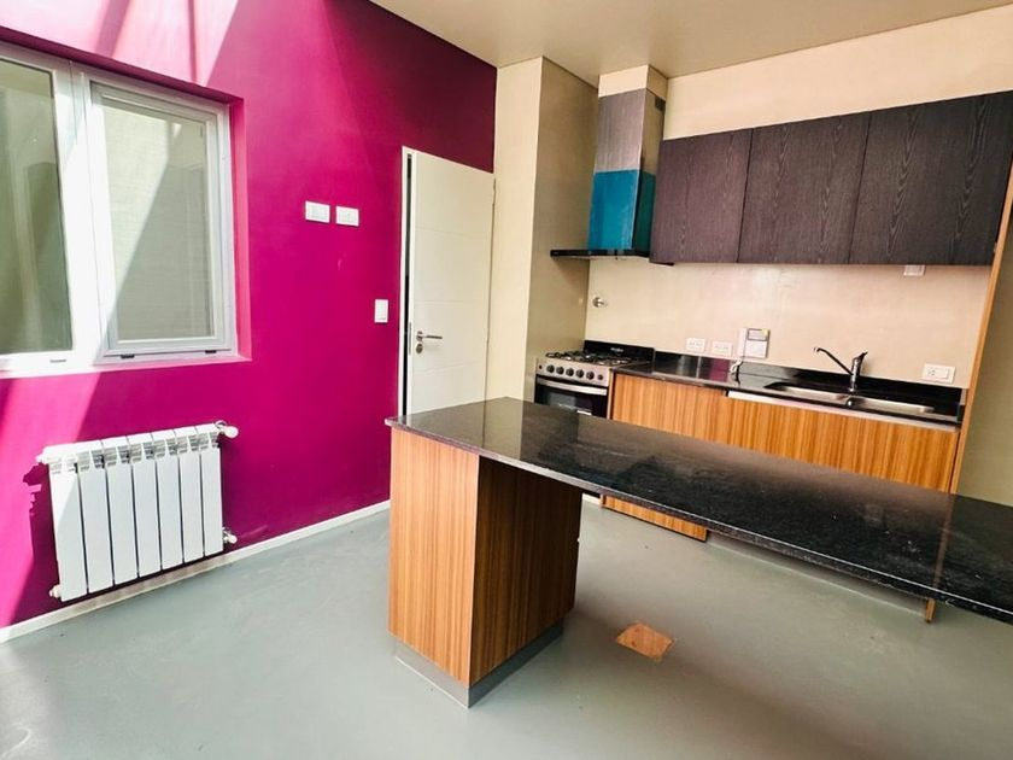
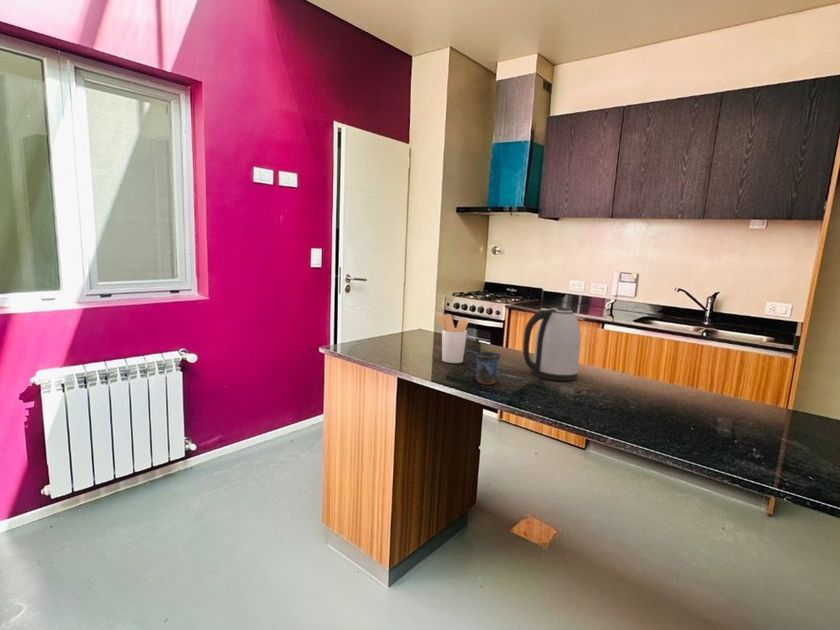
+ mug (482, 366)
+ kettle (550, 341)
+ utensil holder (450, 336)
